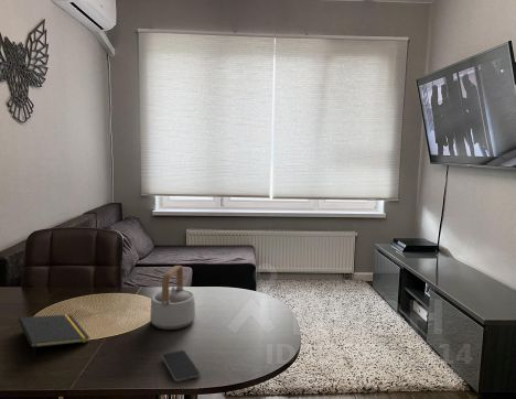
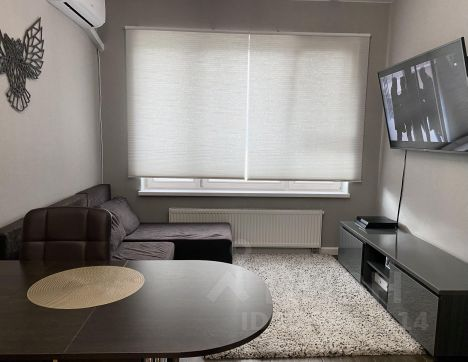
- teapot (174, 293)
- smartphone (180, 364)
- notepad (53, 328)
